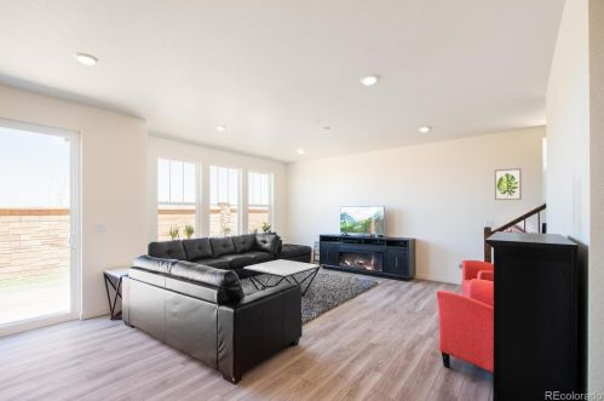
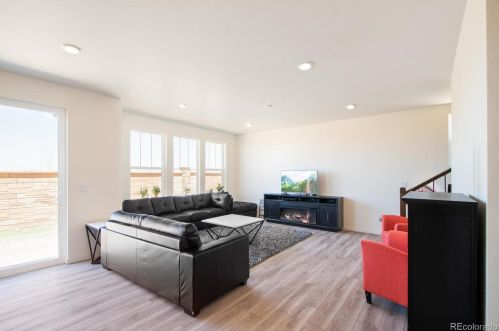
- wall art (507, 184)
